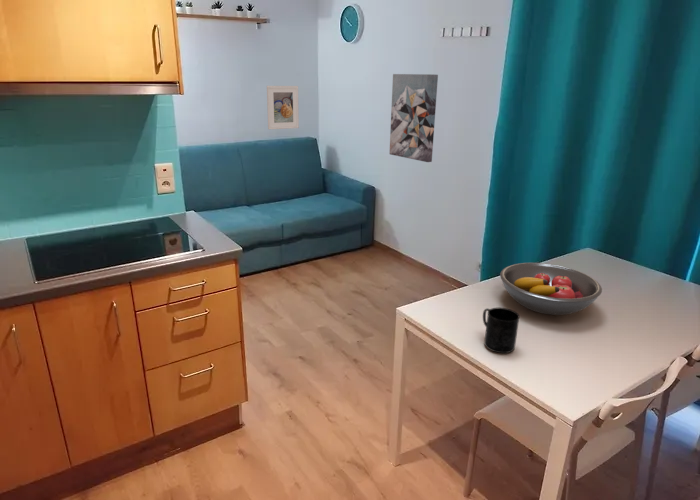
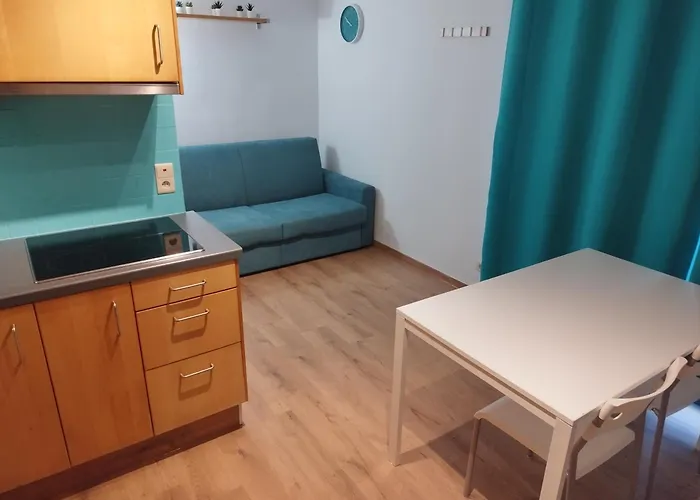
- wall art (412, 117)
- mug (497, 328)
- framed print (283, 107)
- fruit bowl (548, 288)
